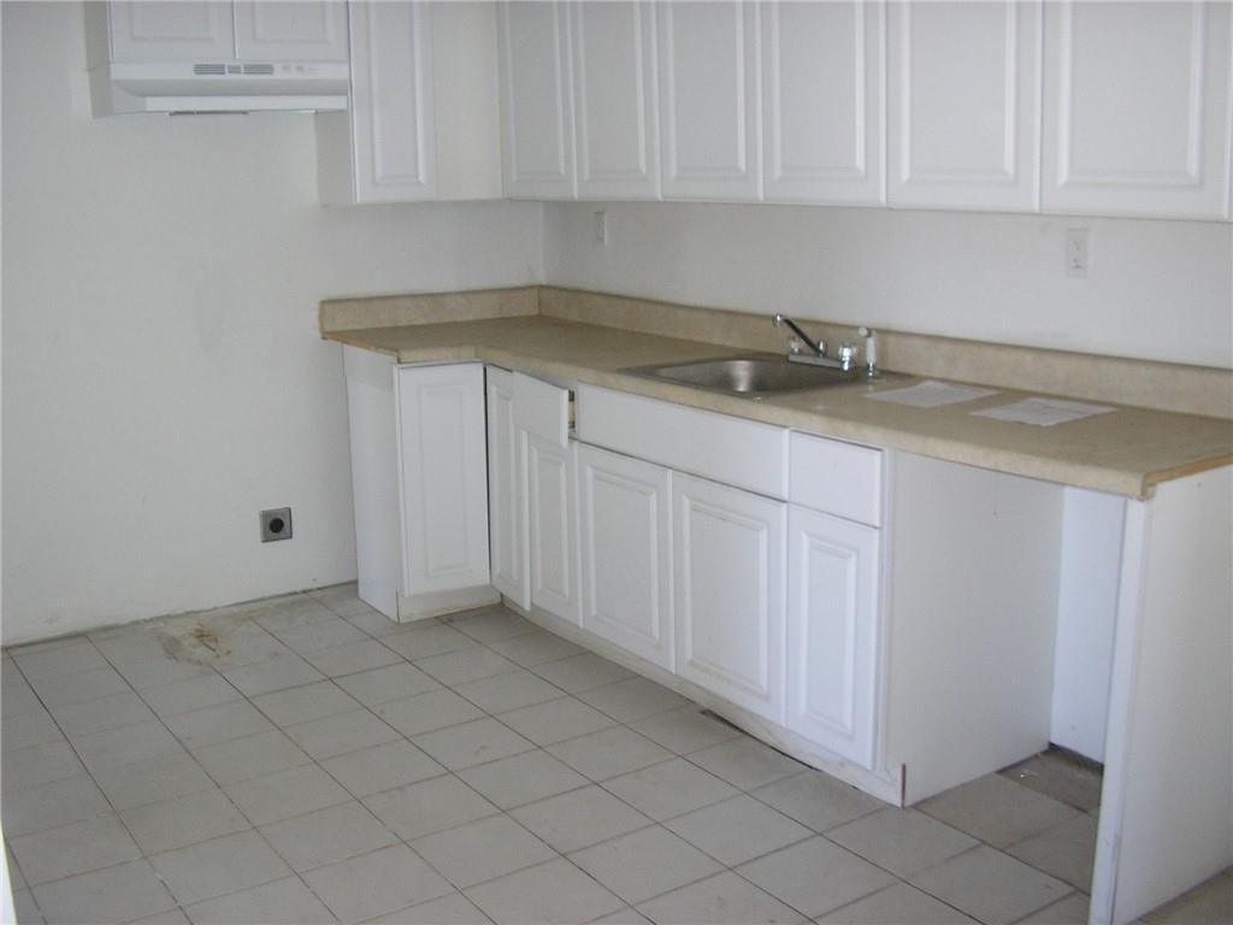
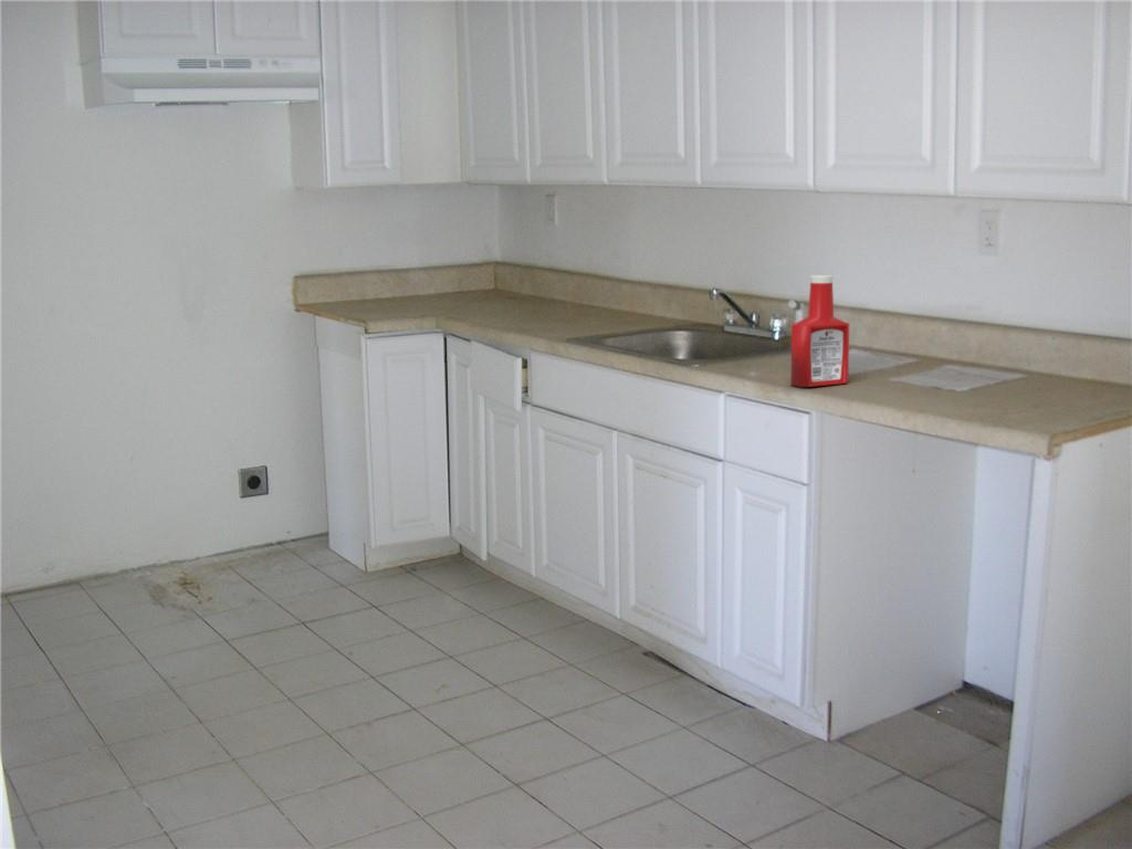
+ soap bottle (820, 329)
